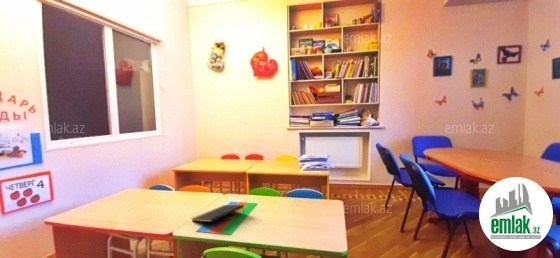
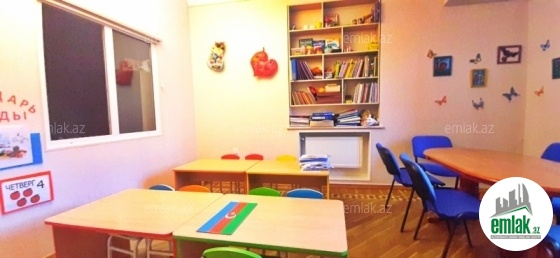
- notepad (218, 212)
